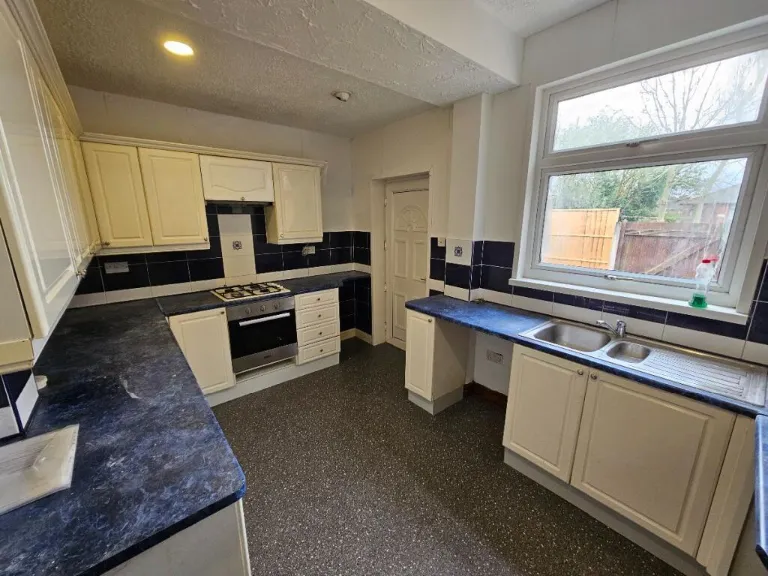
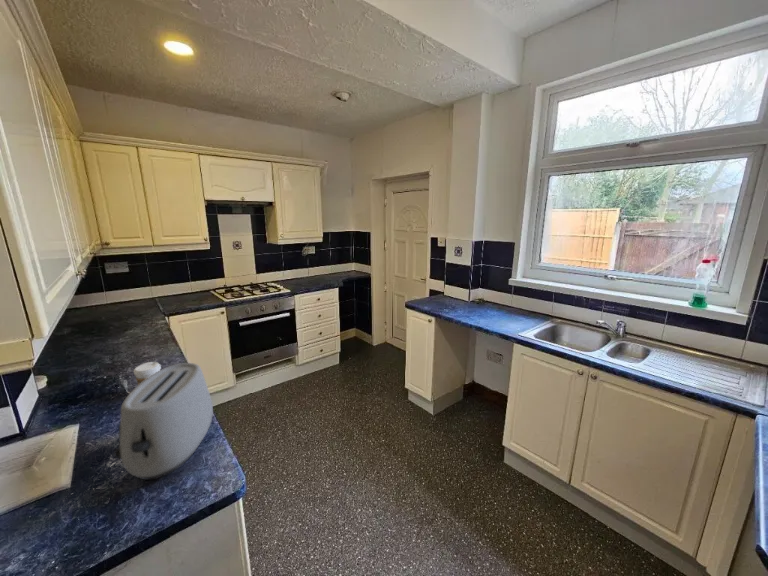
+ toaster (169, 417)
+ coffee cup (148, 377)
